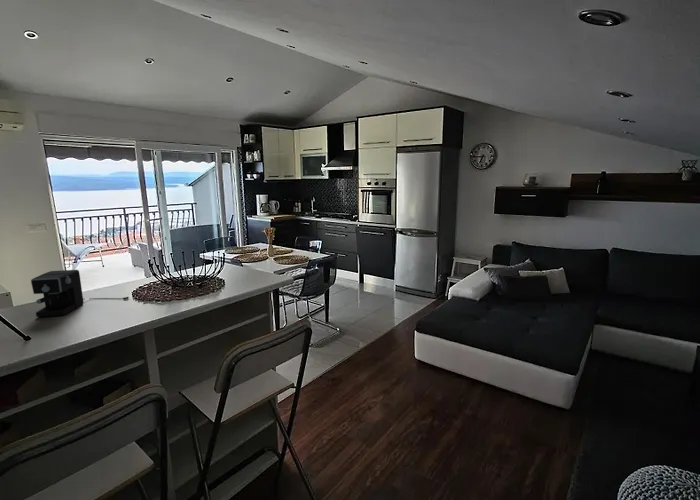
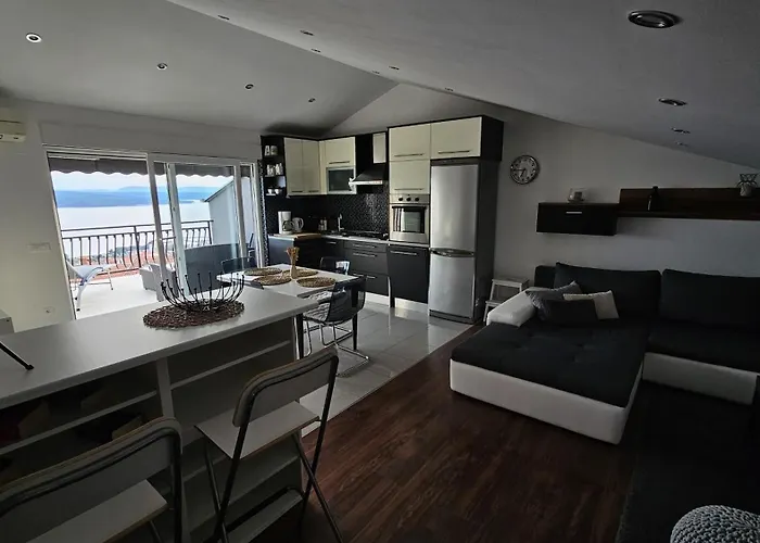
- coffee maker (81, 290)
